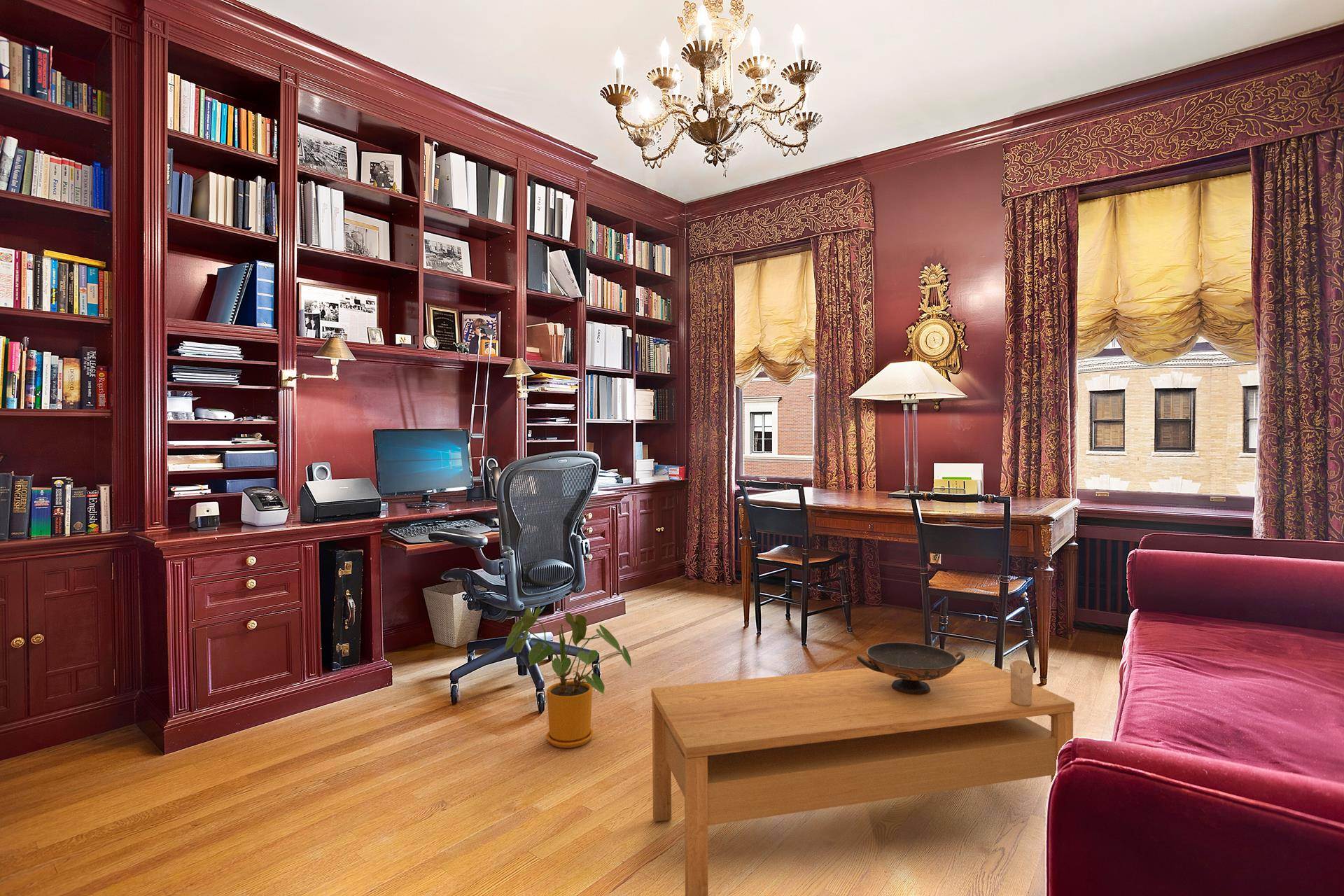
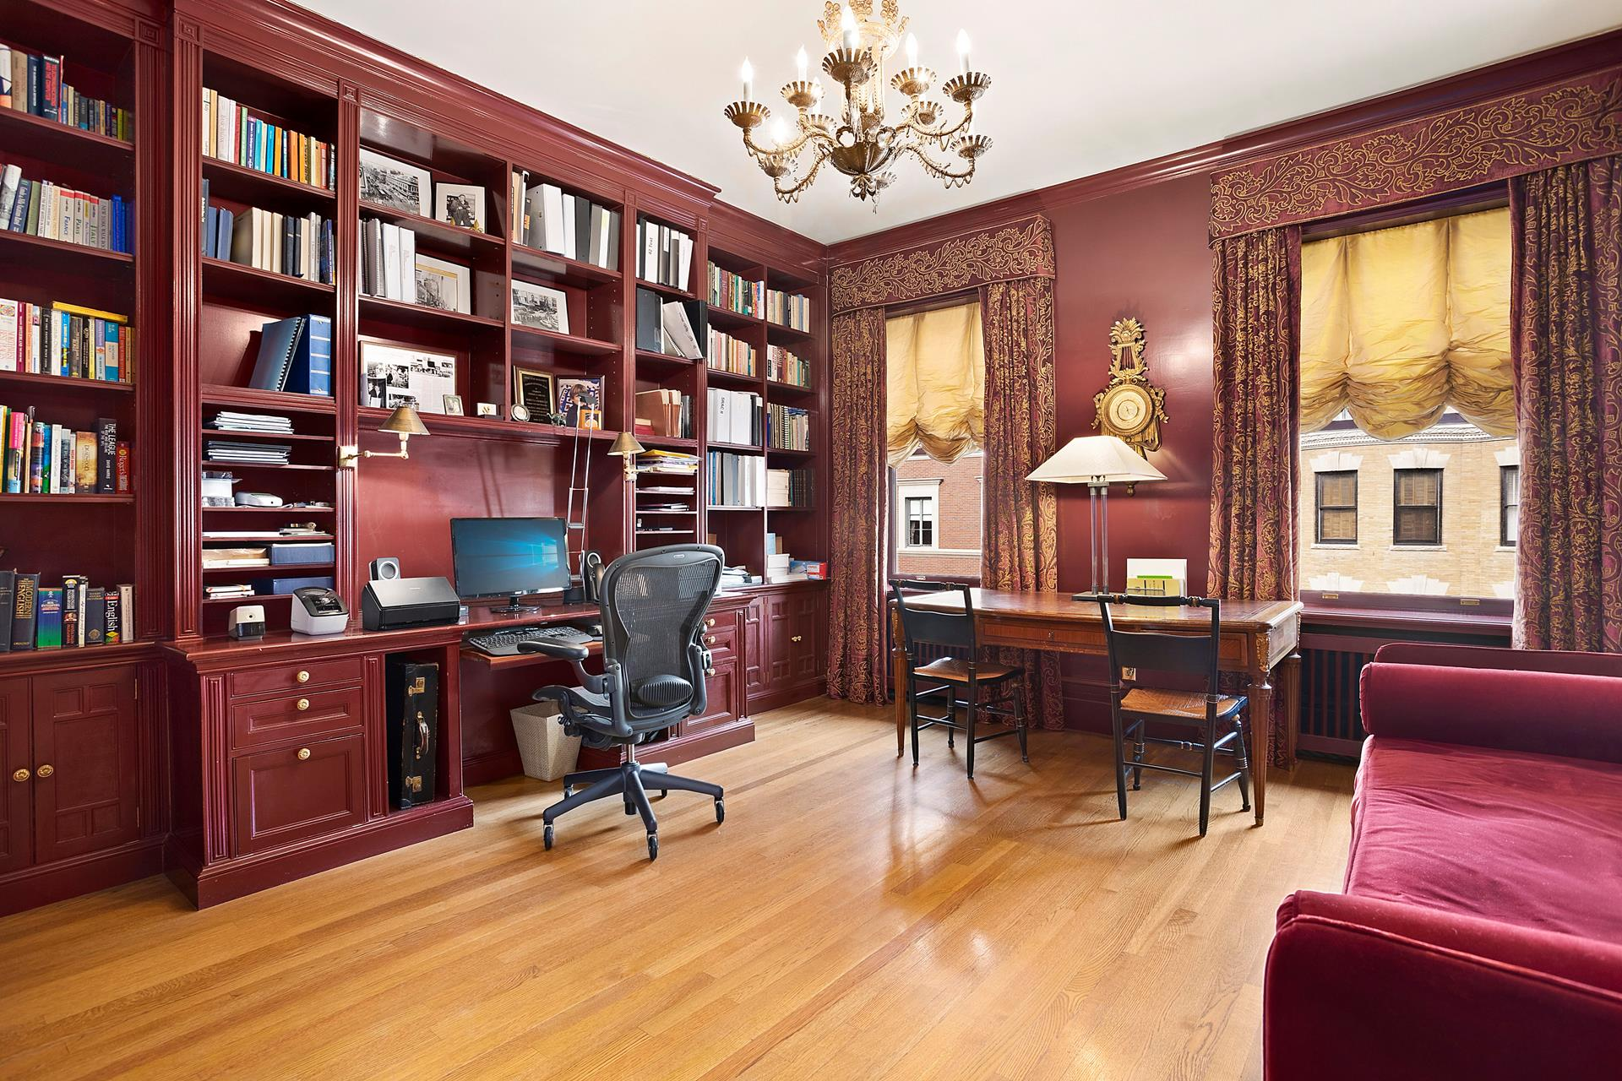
- candle (1021, 682)
- coffee table (856, 762)
- house plant (564, 677)
- decorative bowl (911, 670)
